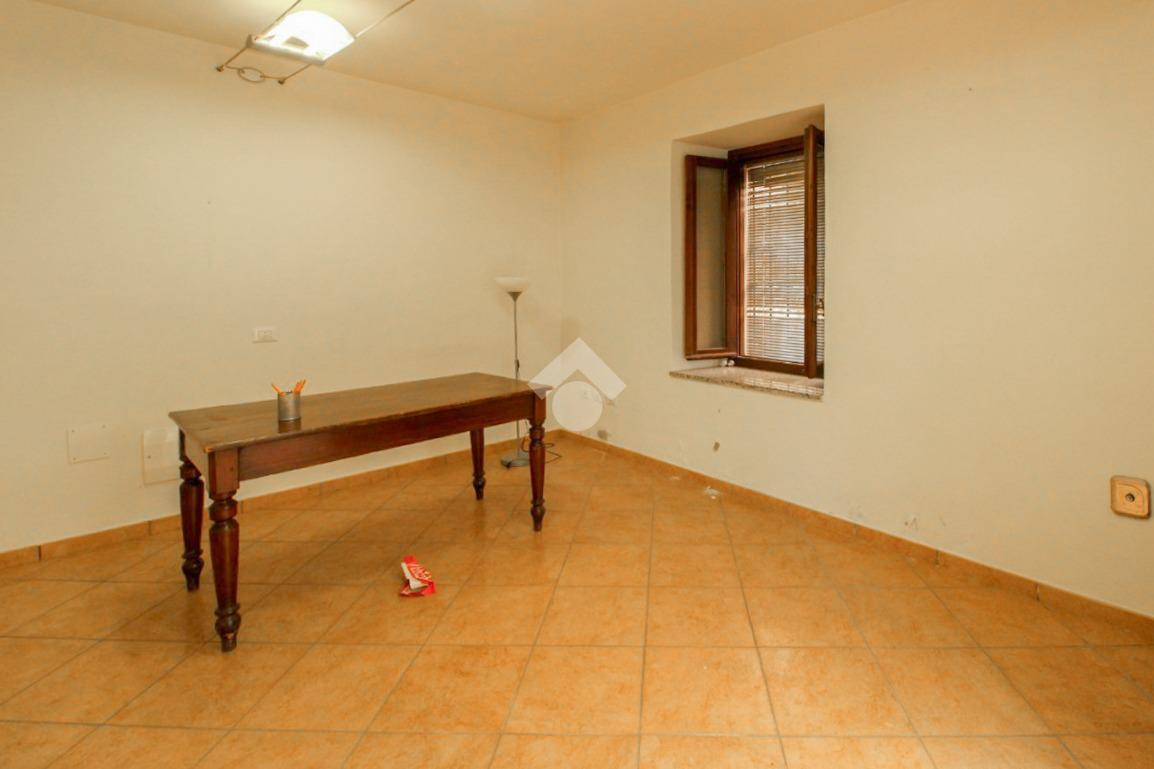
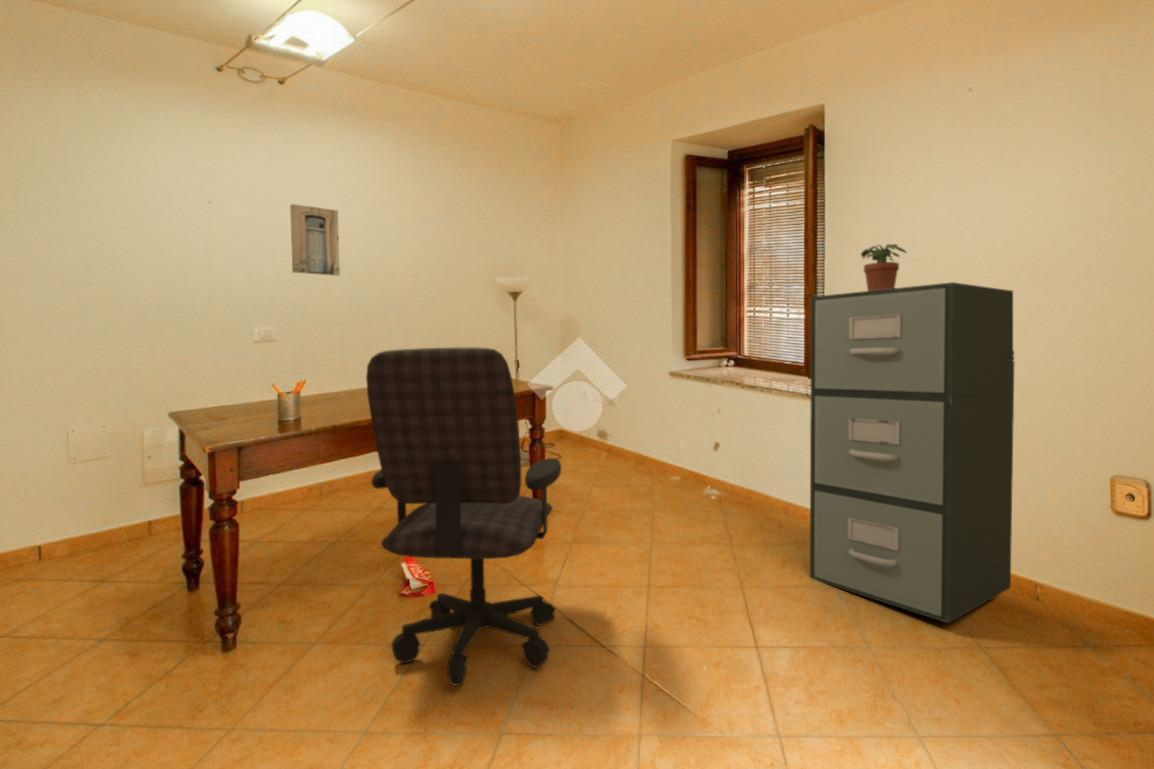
+ filing cabinet (906, 440)
+ office chair (469, 501)
+ wall art (315, 240)
+ potted plant (882, 269)
